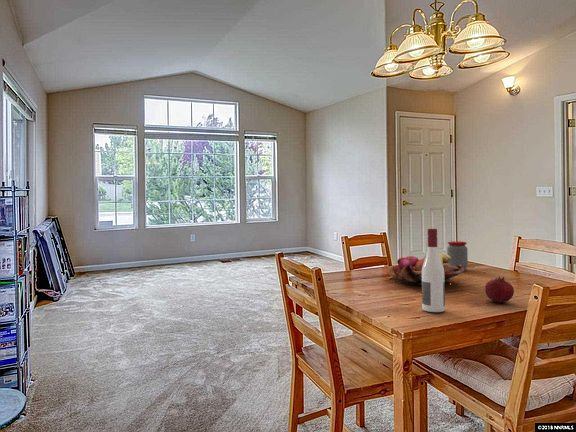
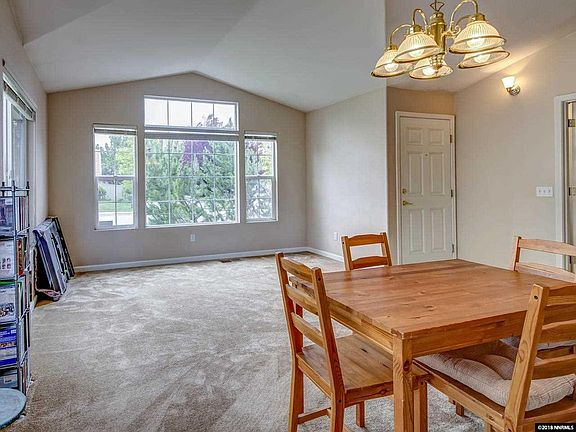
- alcohol (432, 269)
- fruit (499, 289)
- jar (457, 255)
- fruit basket (422, 266)
